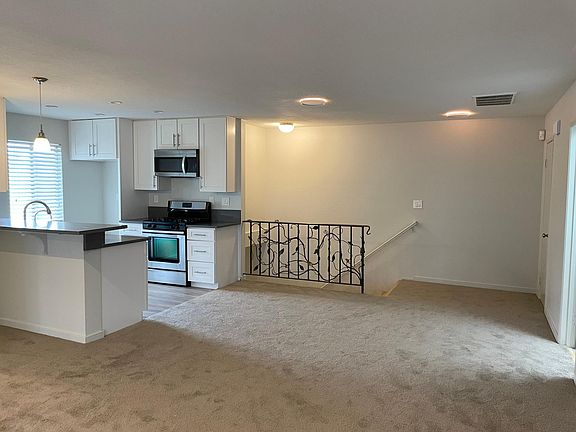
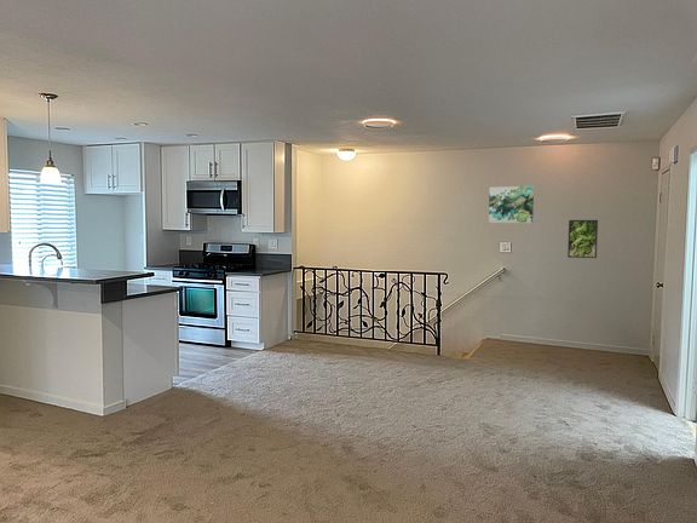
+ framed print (582, 238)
+ wall art (511, 205)
